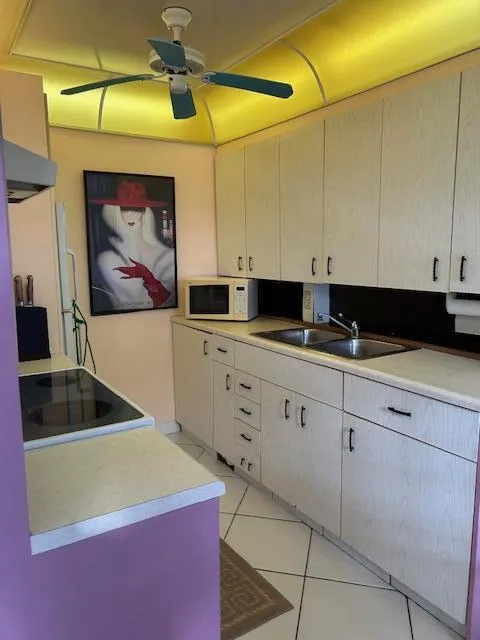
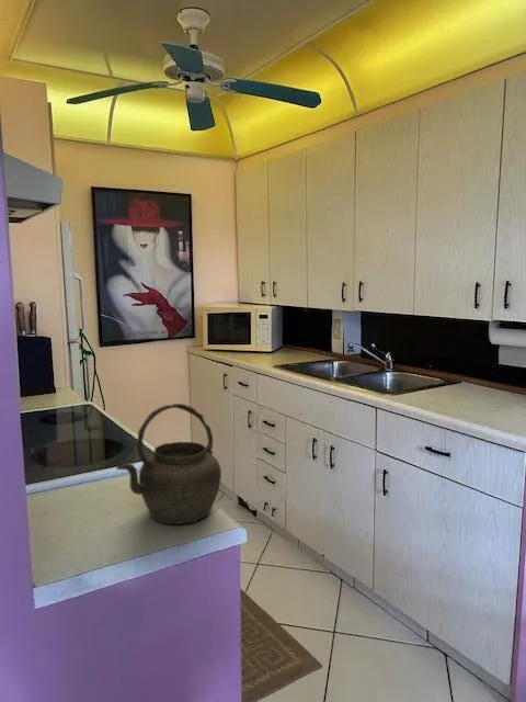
+ kettle (168, 462)
